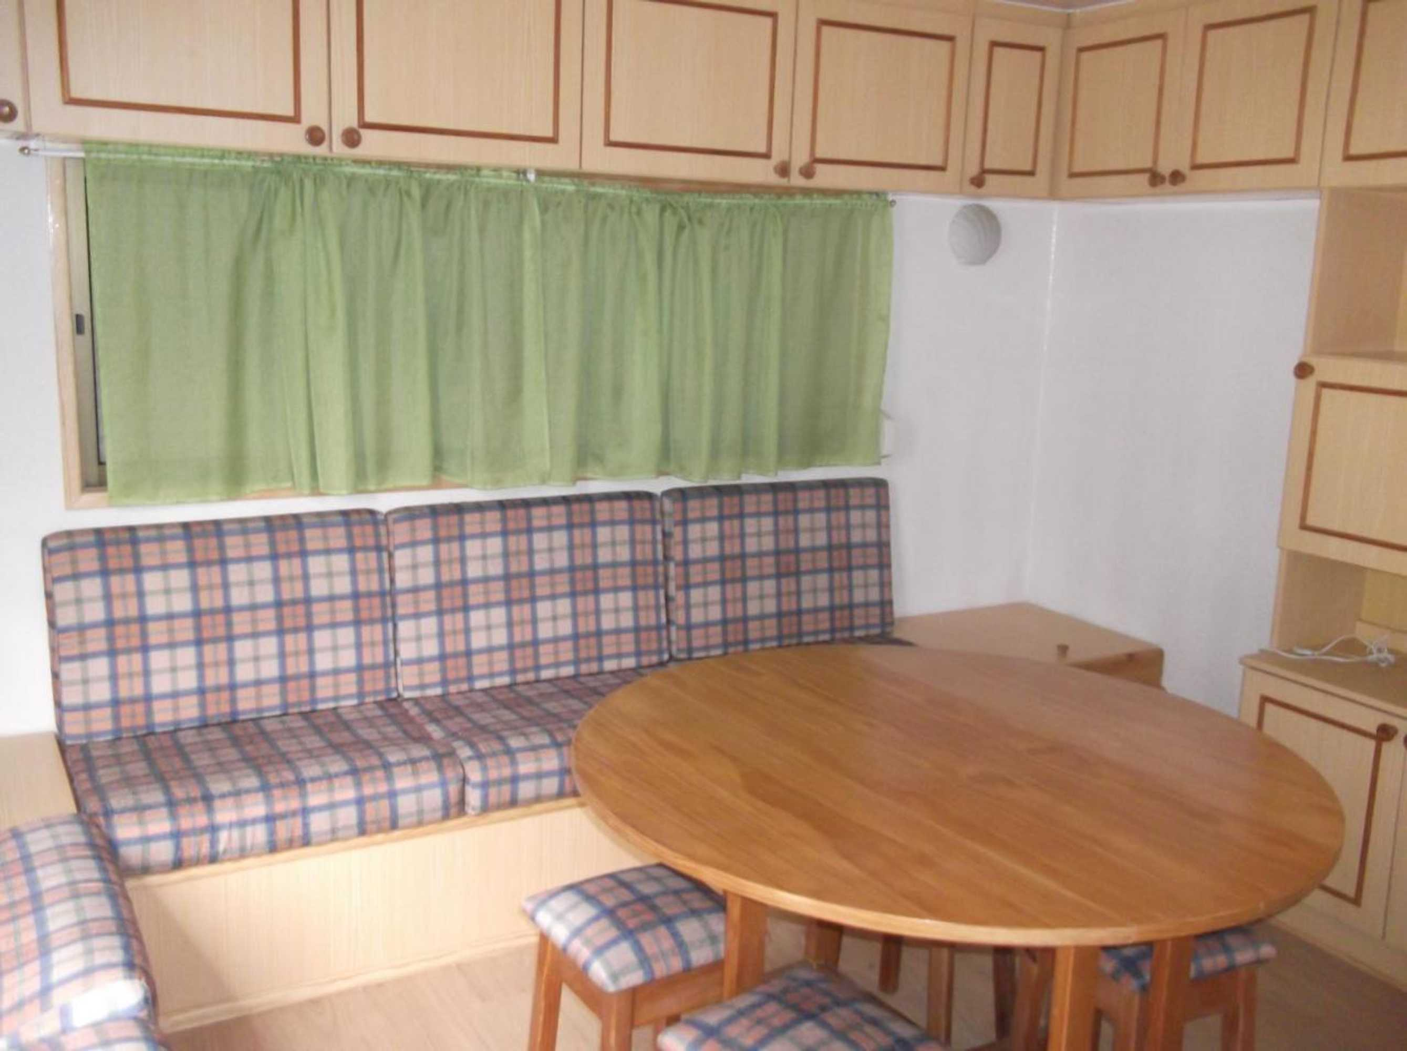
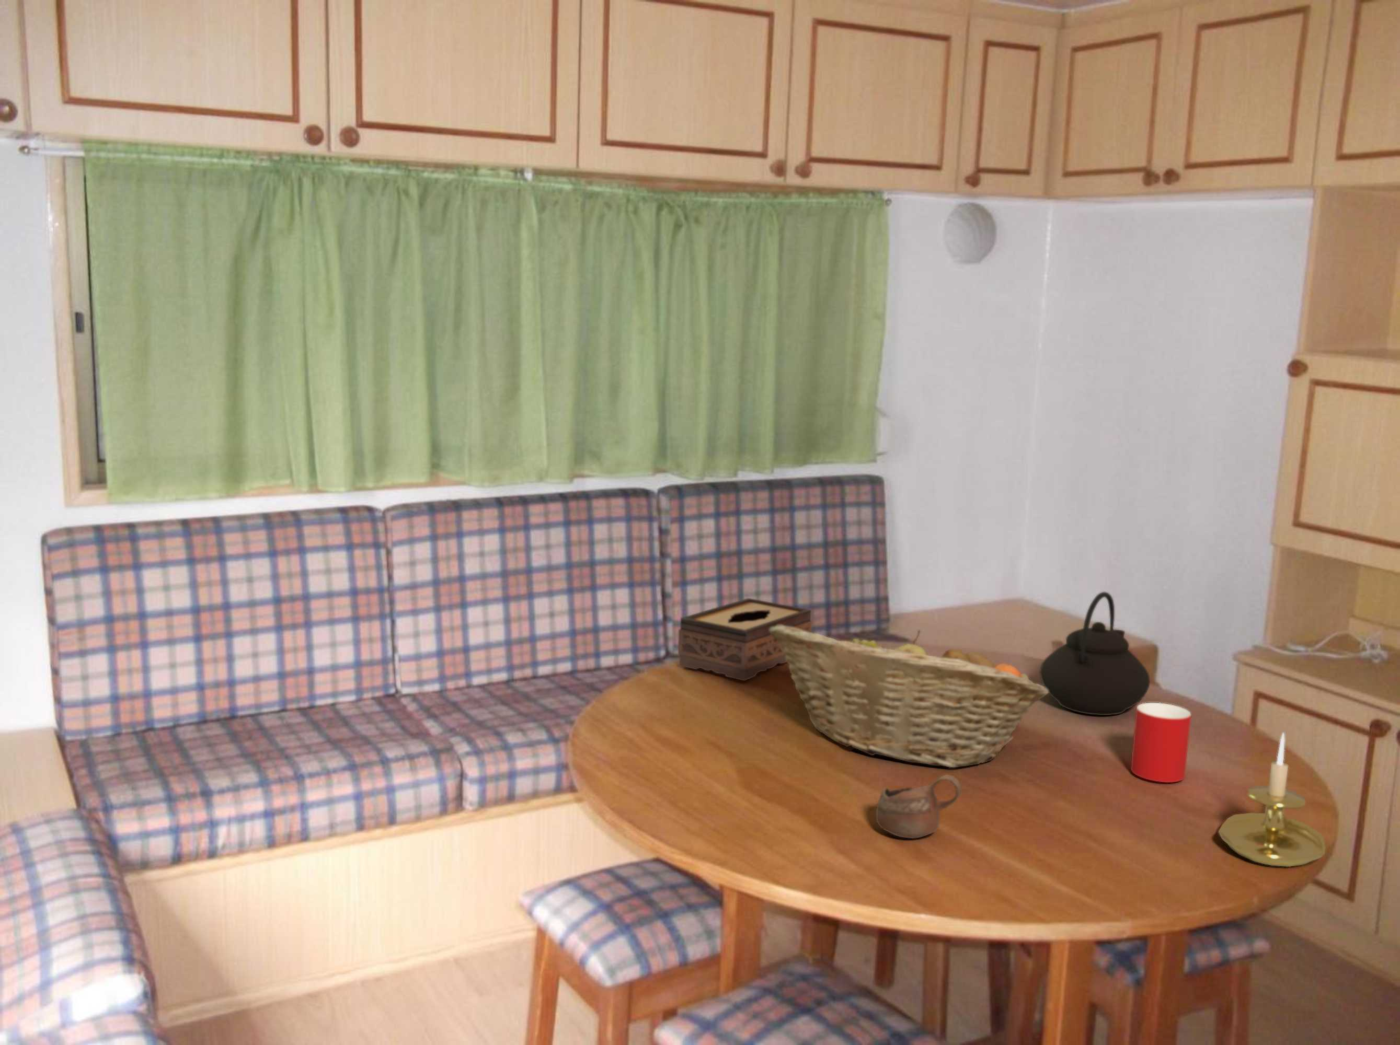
+ cup (1166, 740)
+ candle holder (1278, 787)
+ cup (915, 802)
+ teapot (1100, 647)
+ tissue box (746, 637)
+ fruit basket (903, 681)
